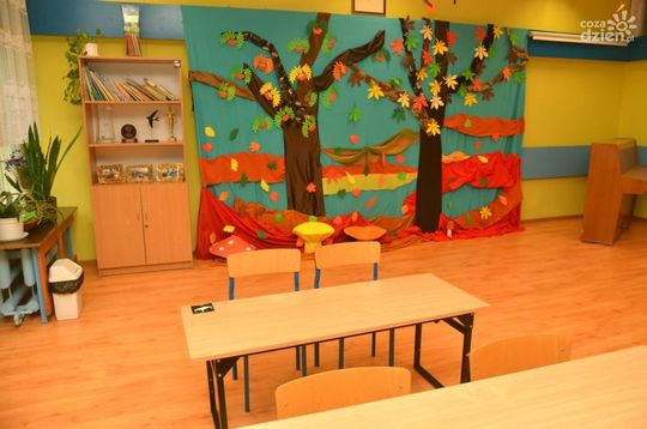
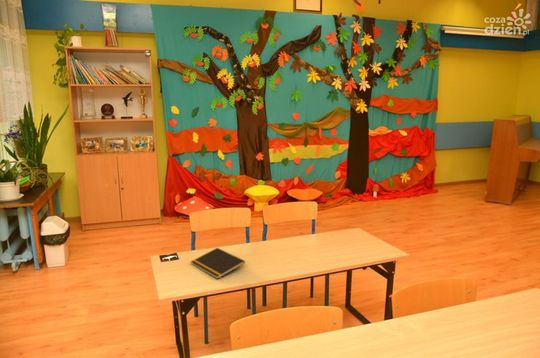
+ notepad (217, 262)
